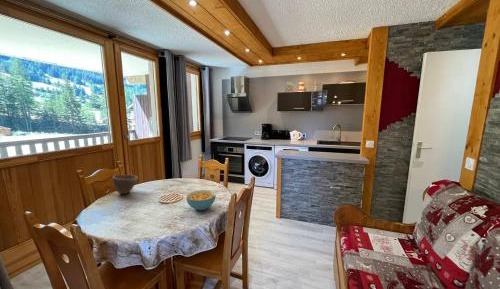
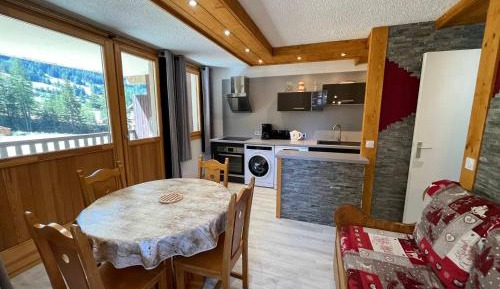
- cereal bowl (201, 201)
- bowl (125, 184)
